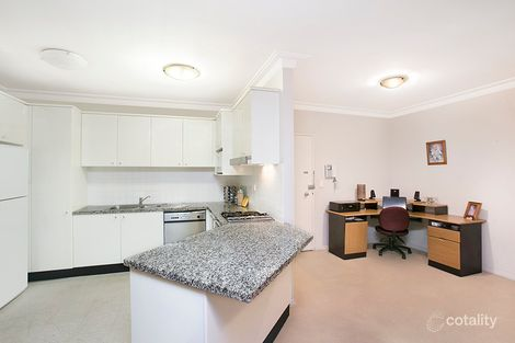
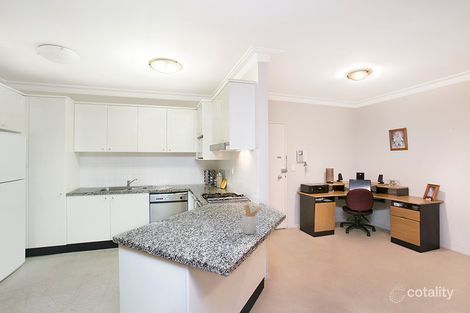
+ utensil holder (252, 219)
